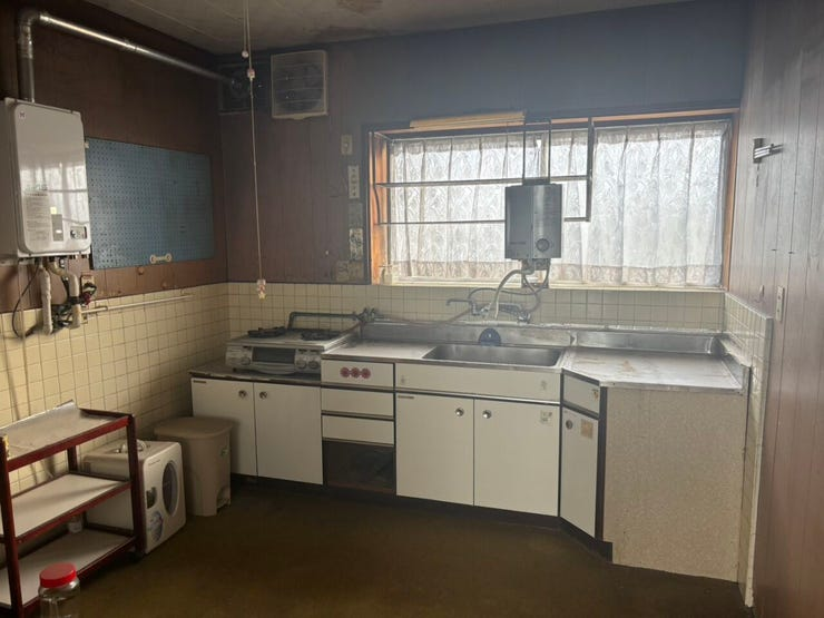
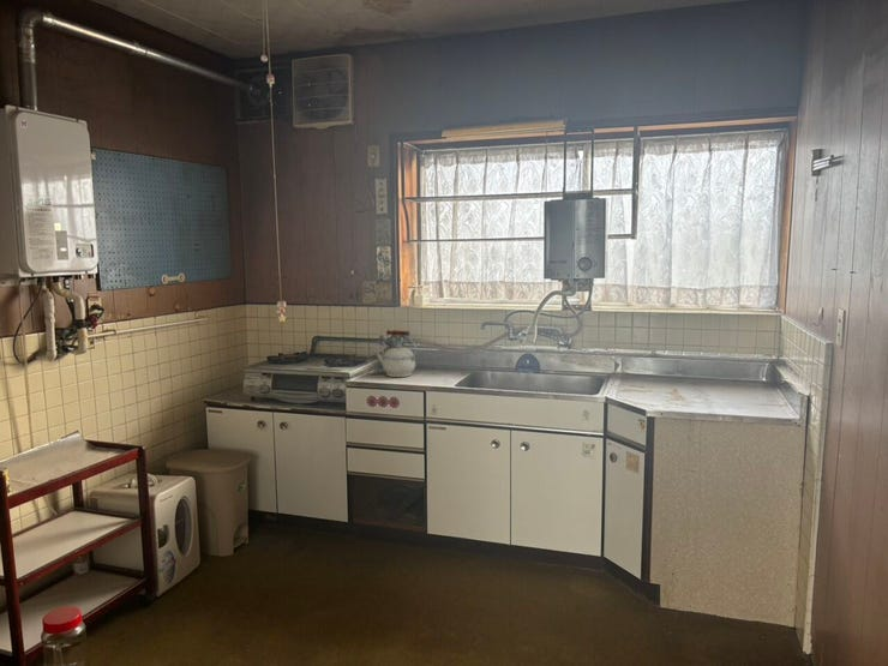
+ kettle (396, 352)
